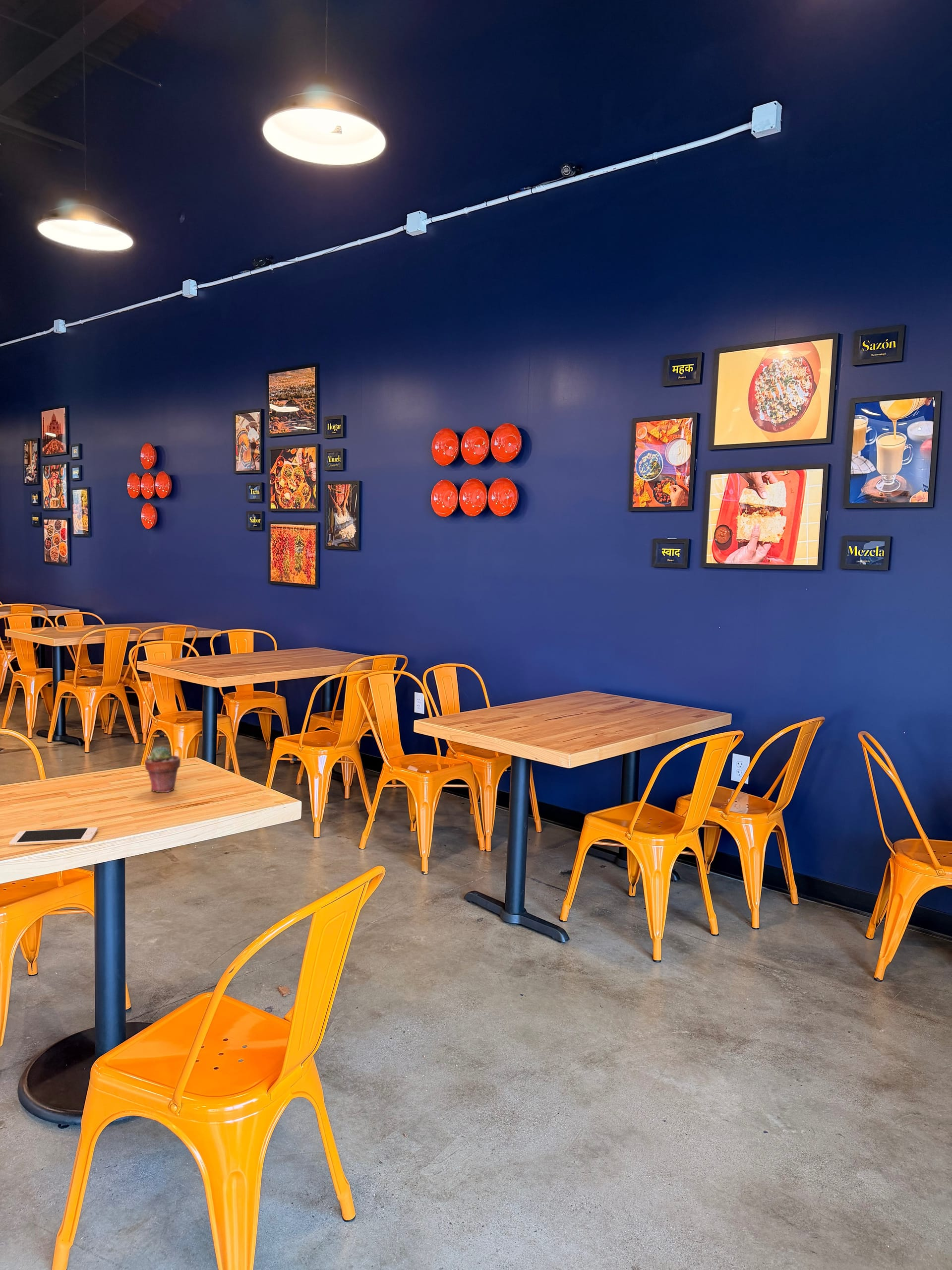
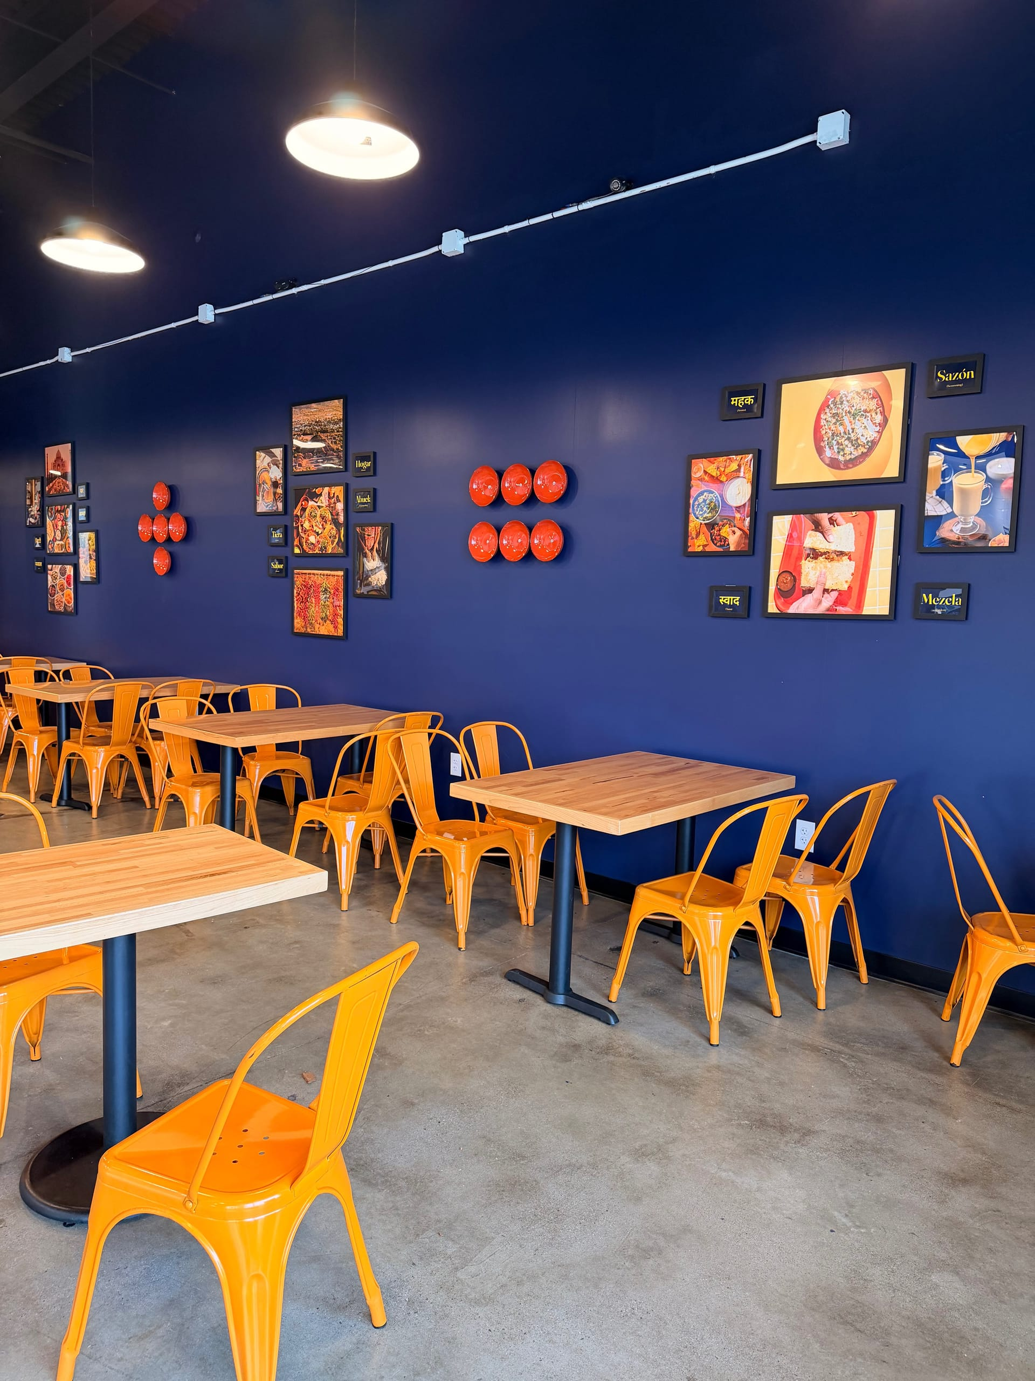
- potted succulent (162, 767)
- cell phone (55, 836)
